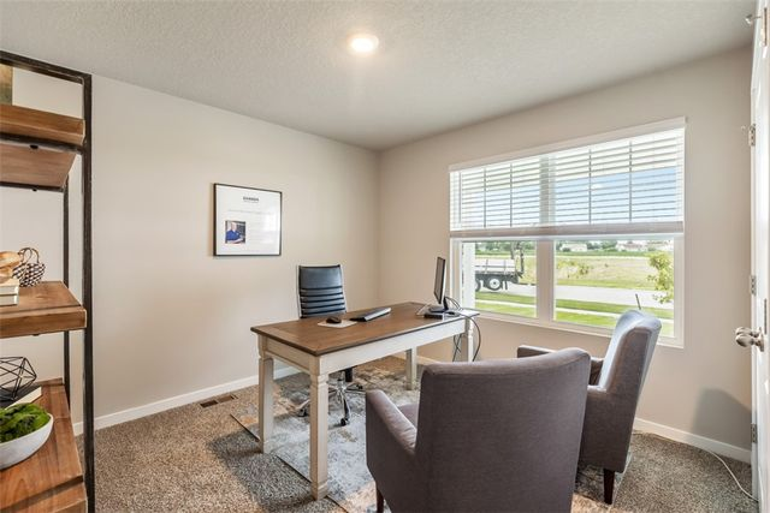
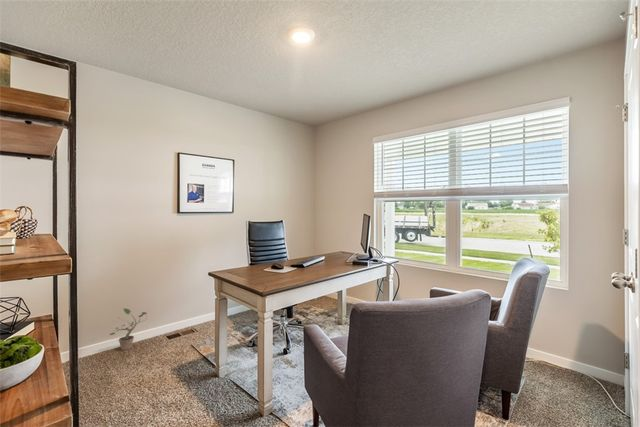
+ potted plant (129, 329)
